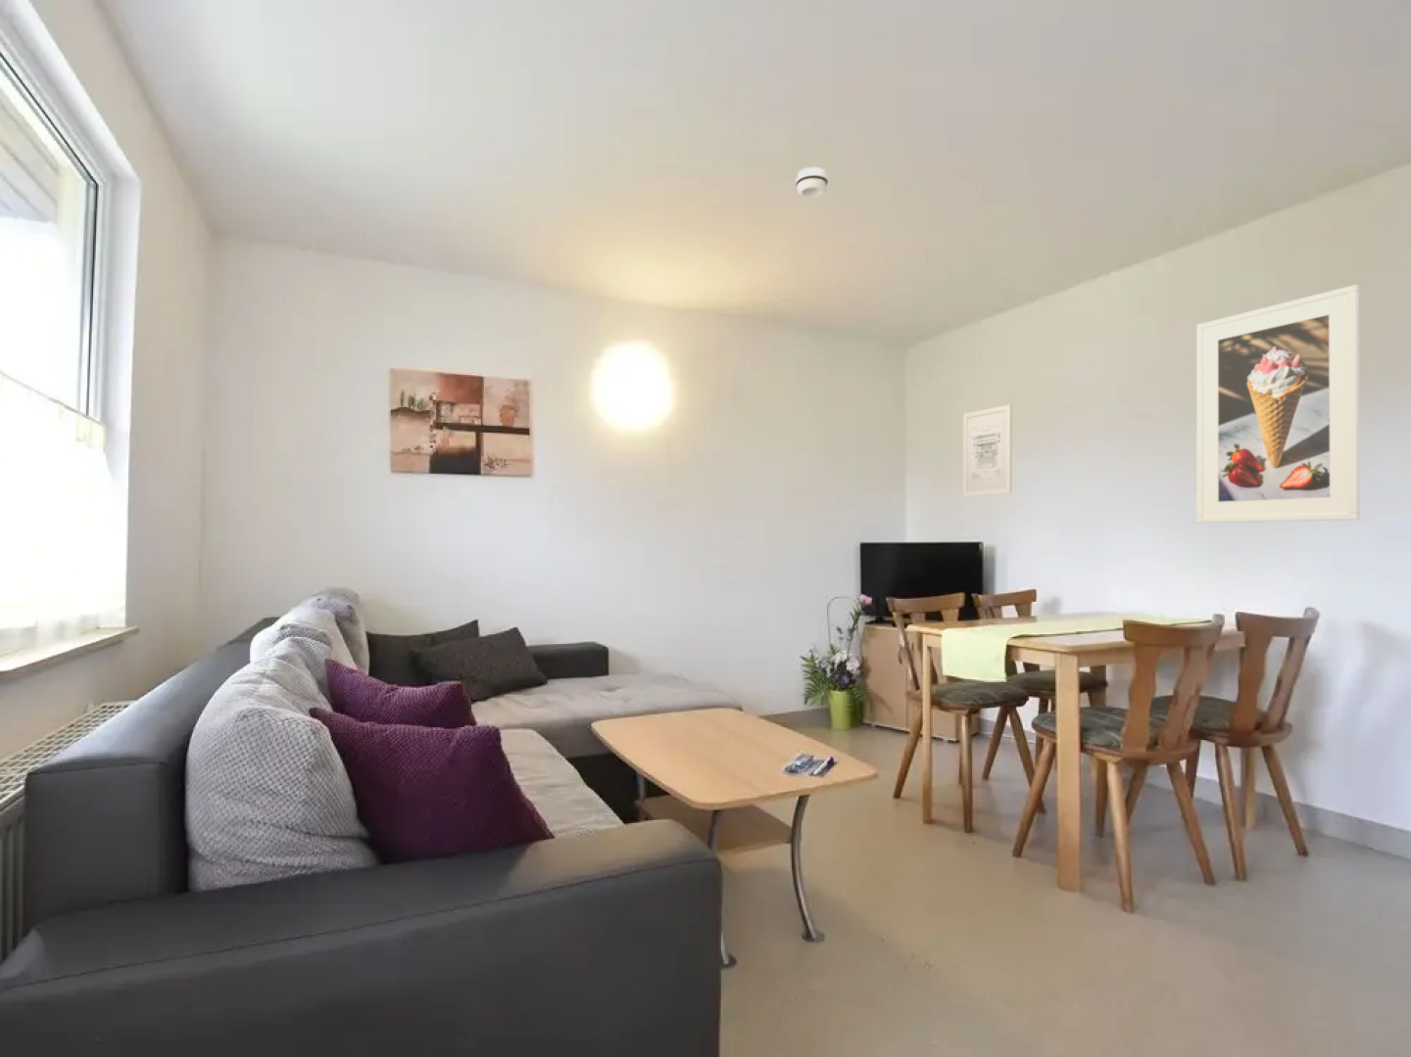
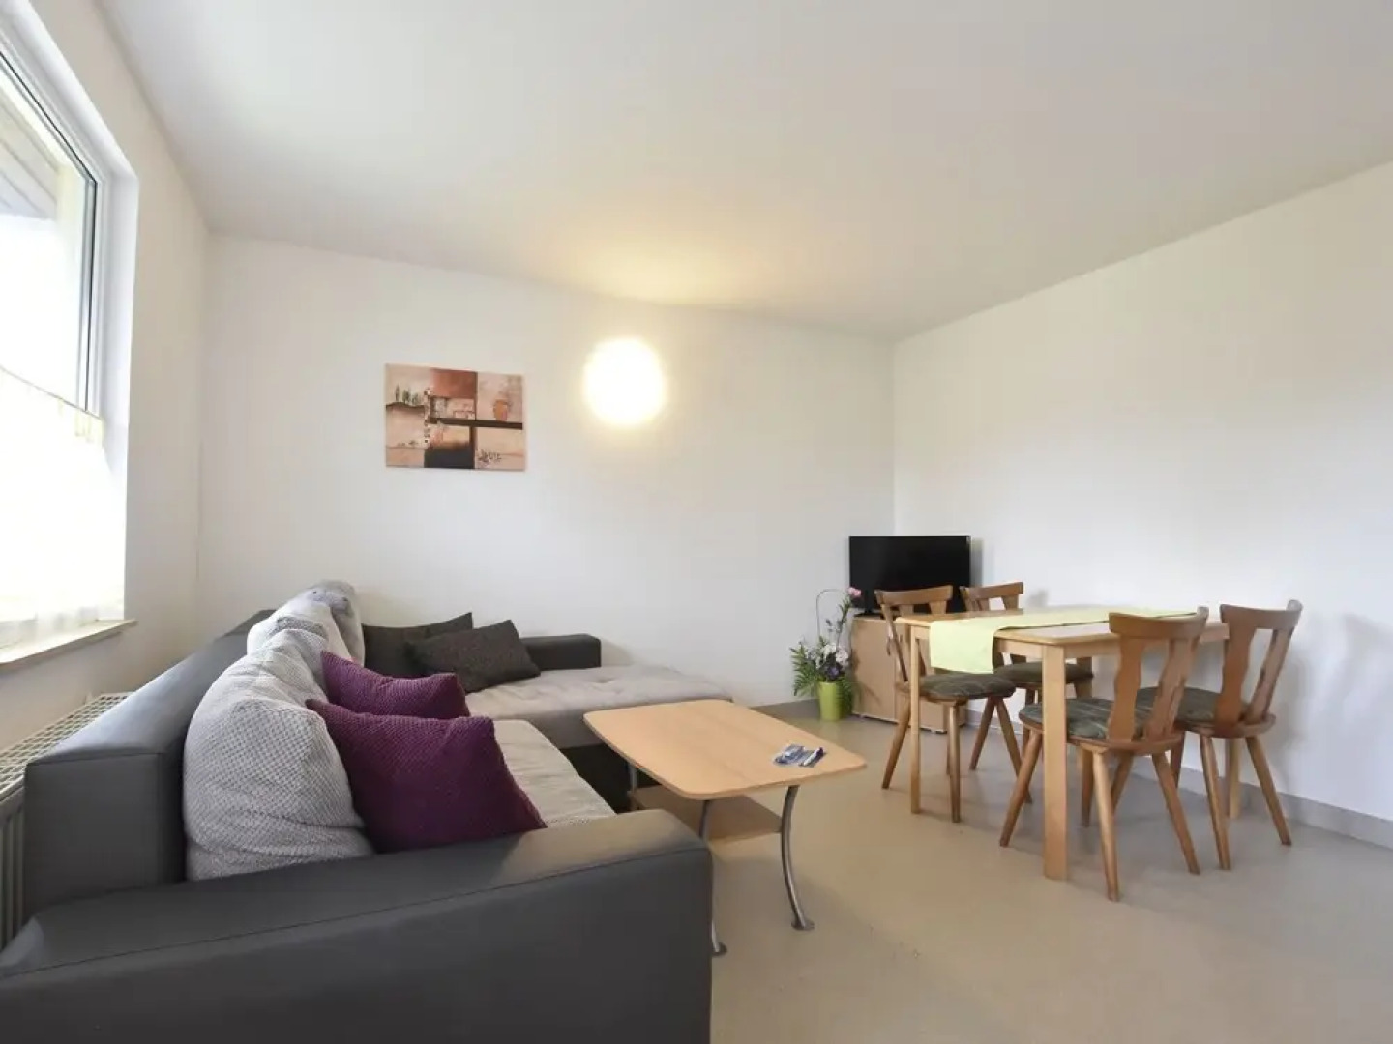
- smoke detector (811, 182)
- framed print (1271, 413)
- wall art (985, 452)
